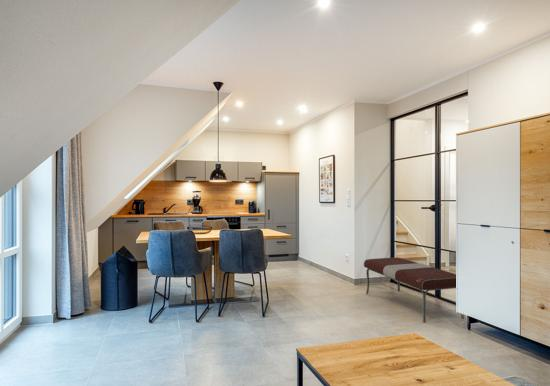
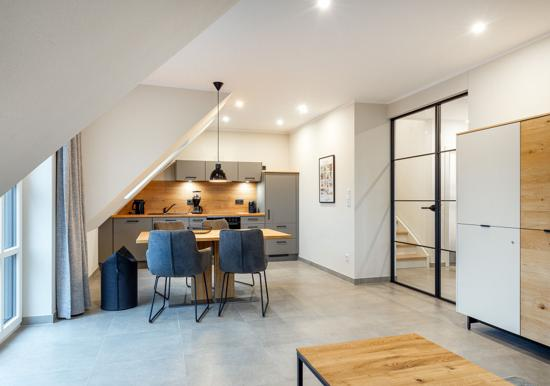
- bench (409, 285)
